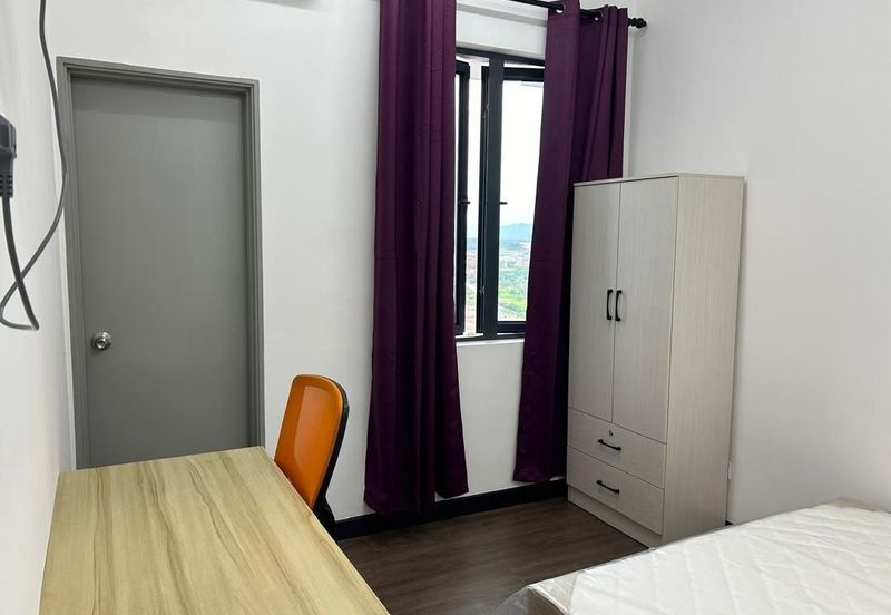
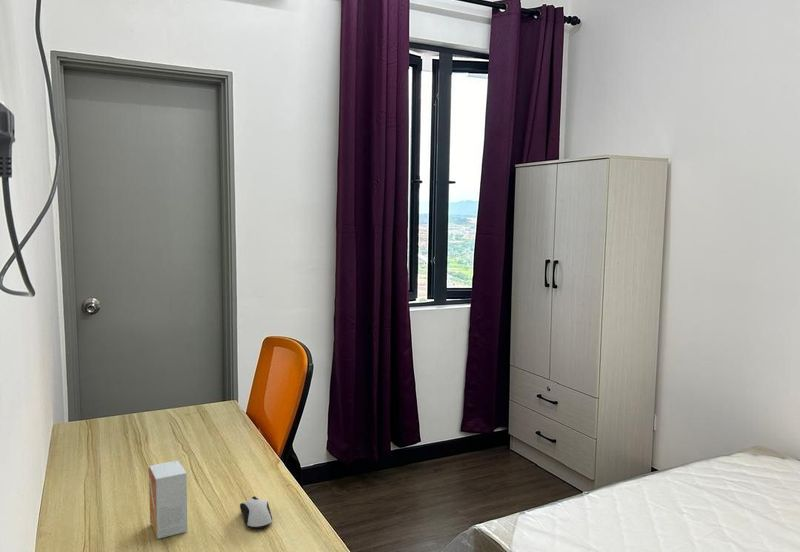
+ small box (167, 498)
+ computer mouse (256, 509)
